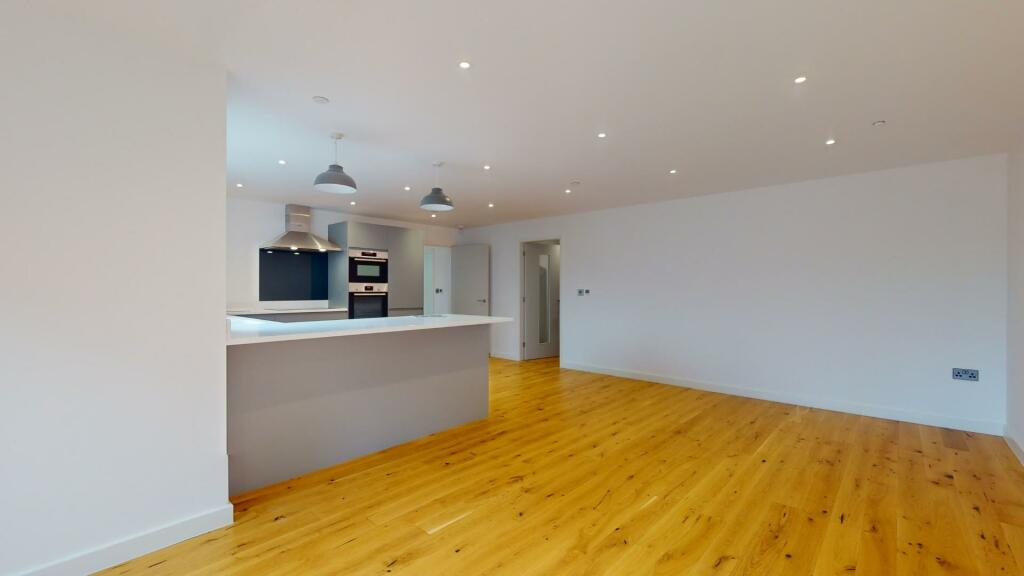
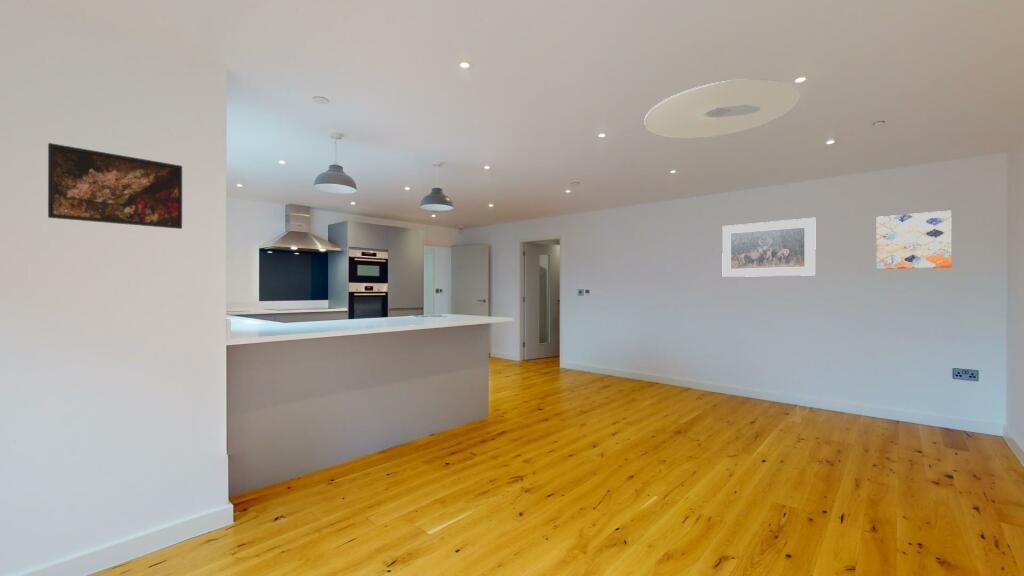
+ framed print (766, 249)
+ ceiling light (716, 106)
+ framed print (120, 189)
+ wall art (912, 241)
